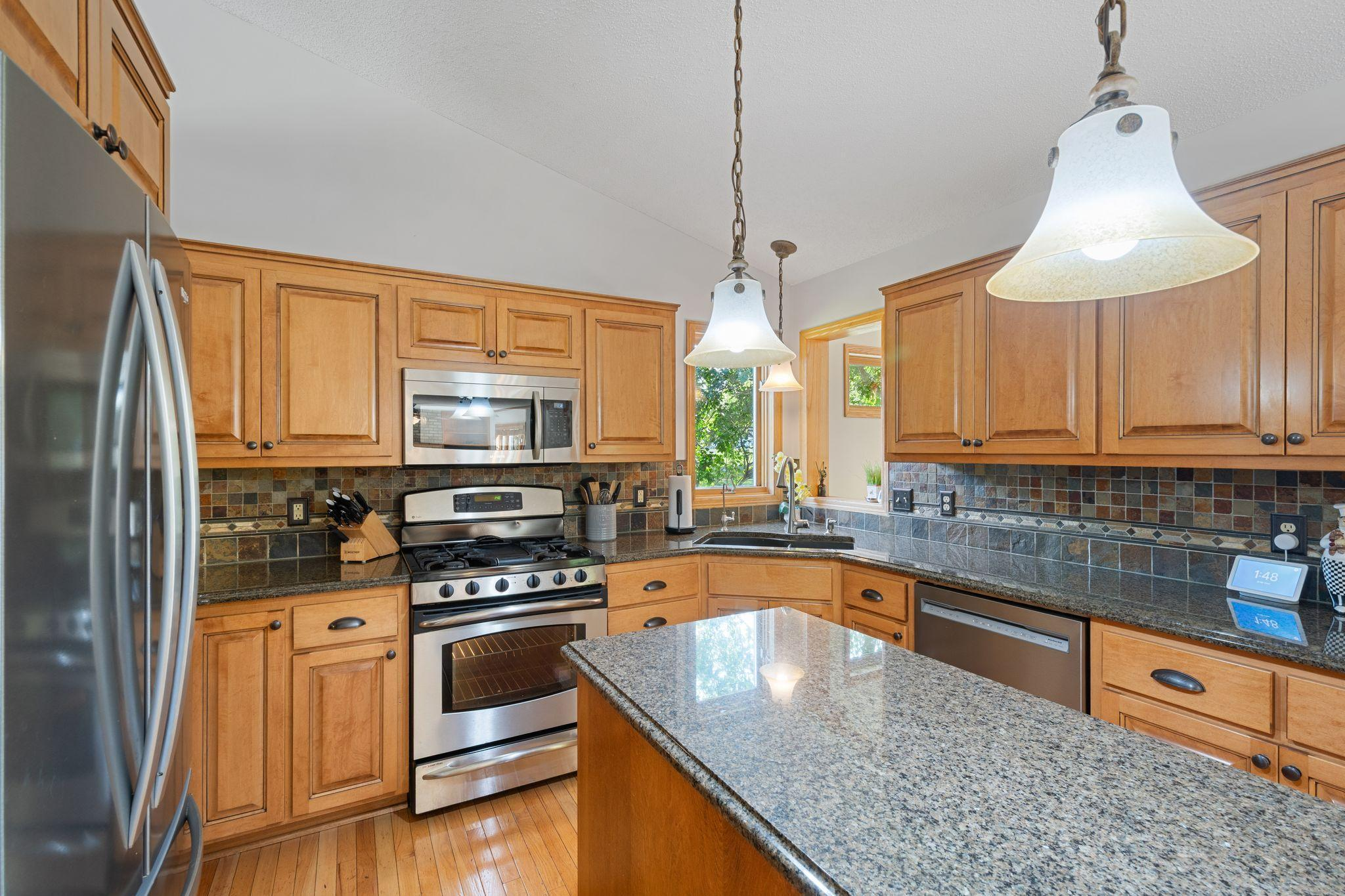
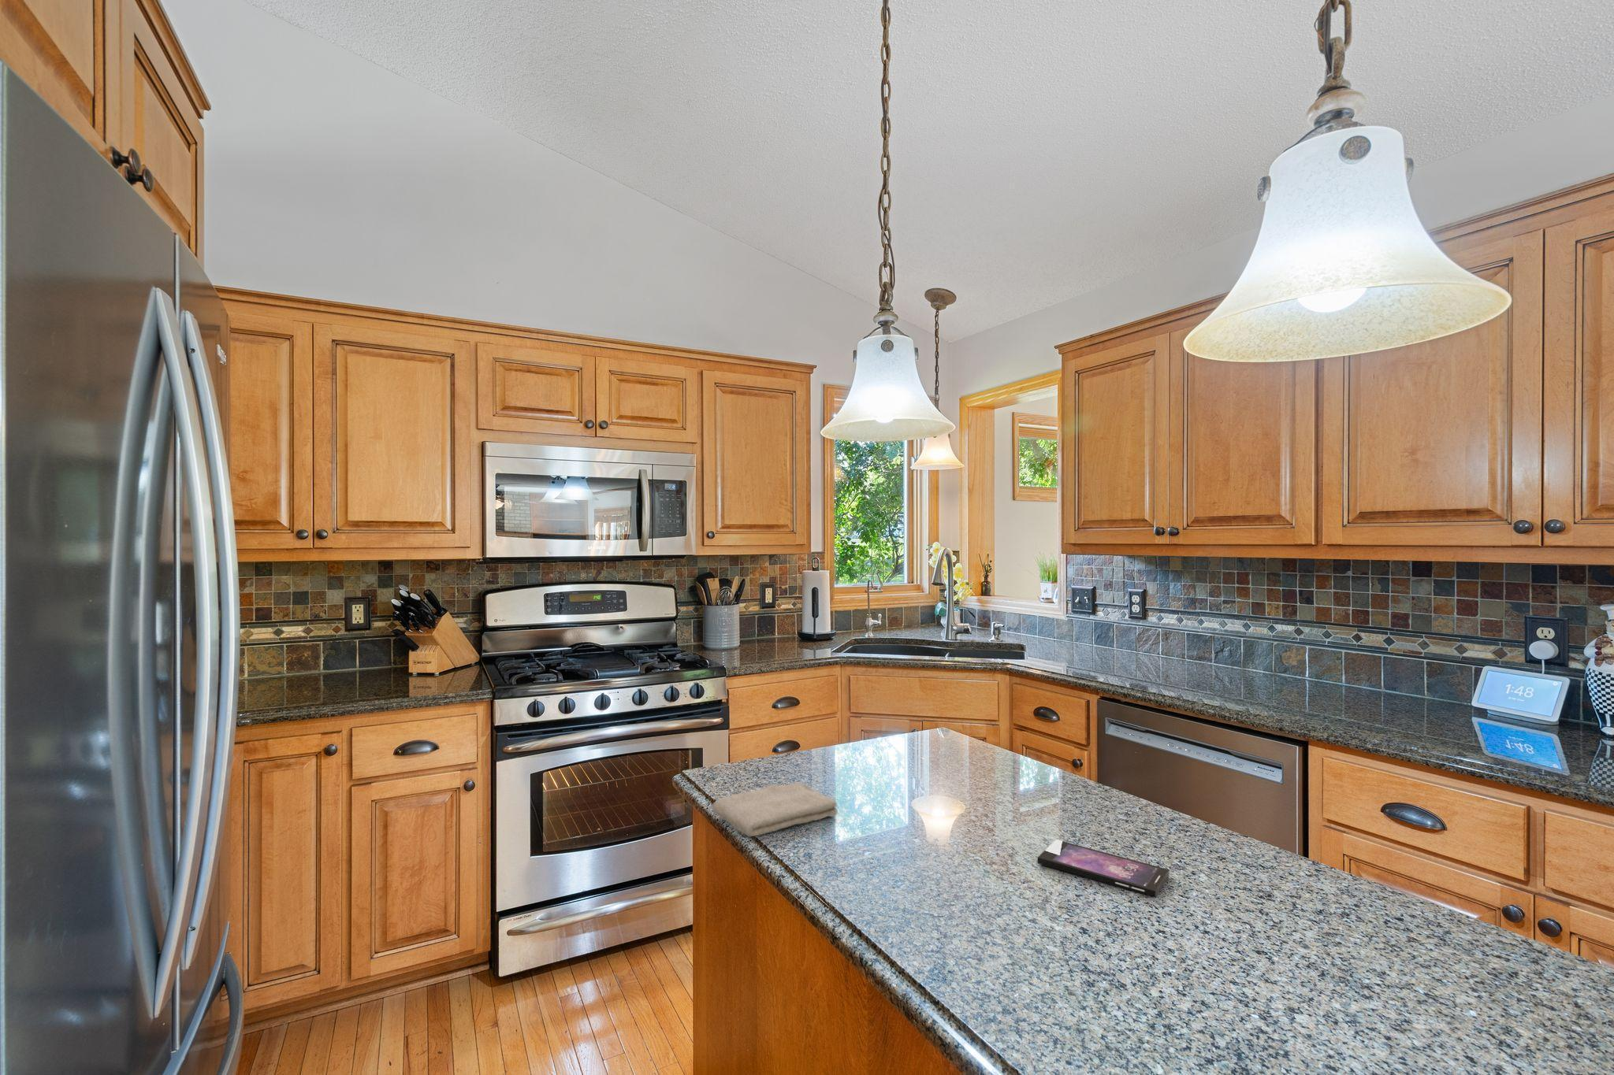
+ smartphone (1102, 865)
+ washcloth (776, 806)
